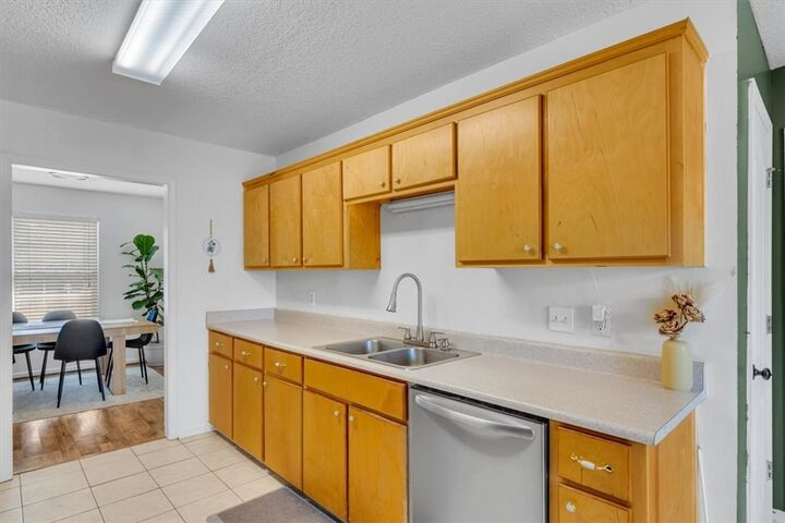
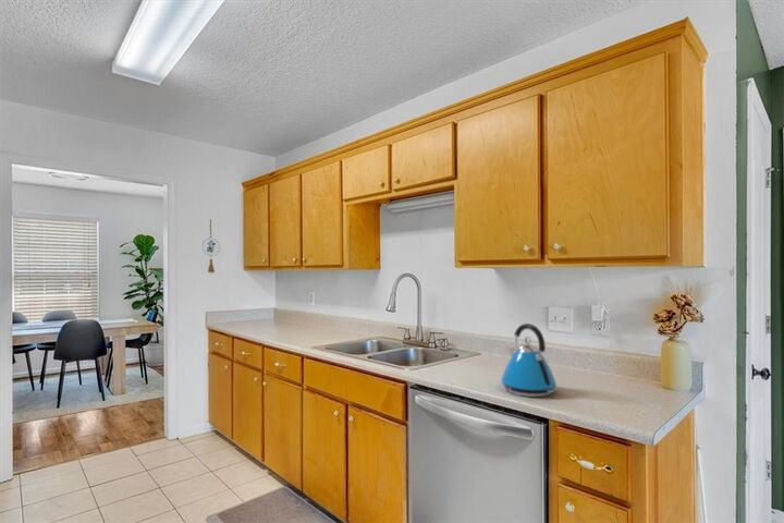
+ kettle (529, 356)
